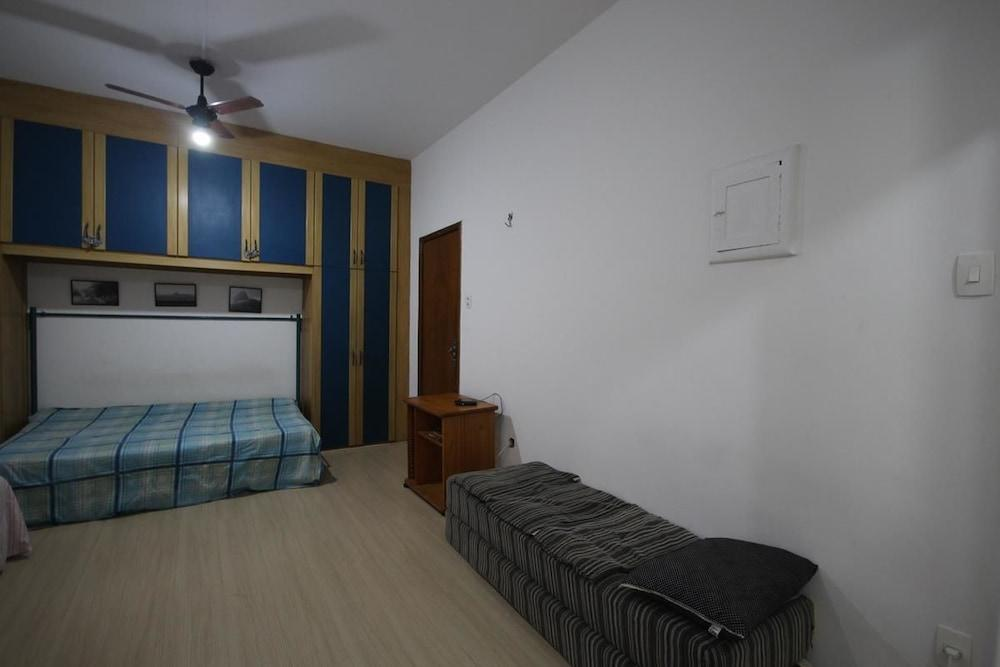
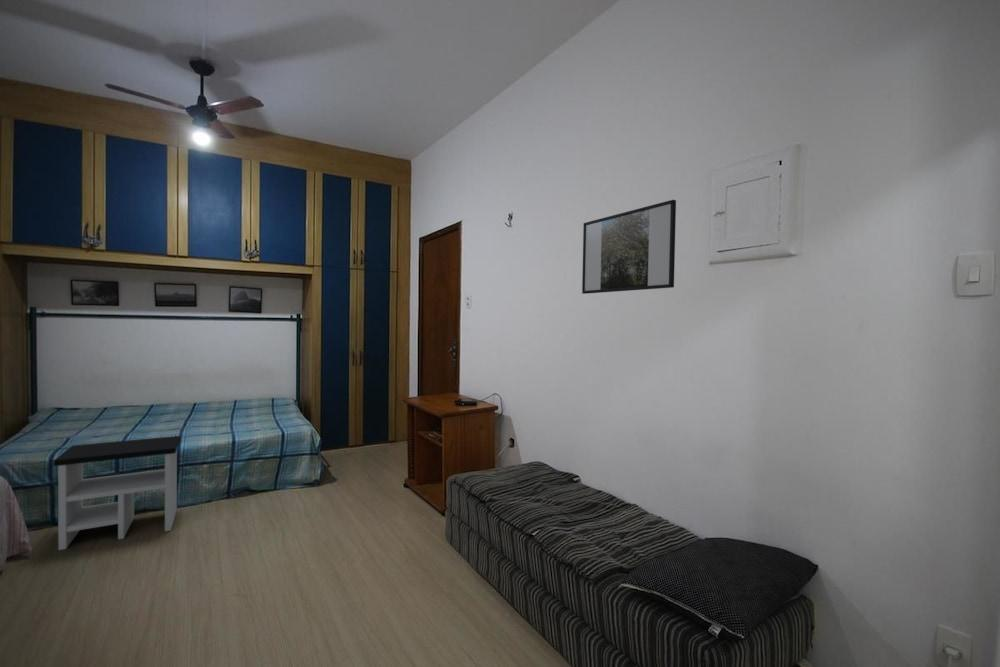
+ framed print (624, 251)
+ side table (123, 487)
